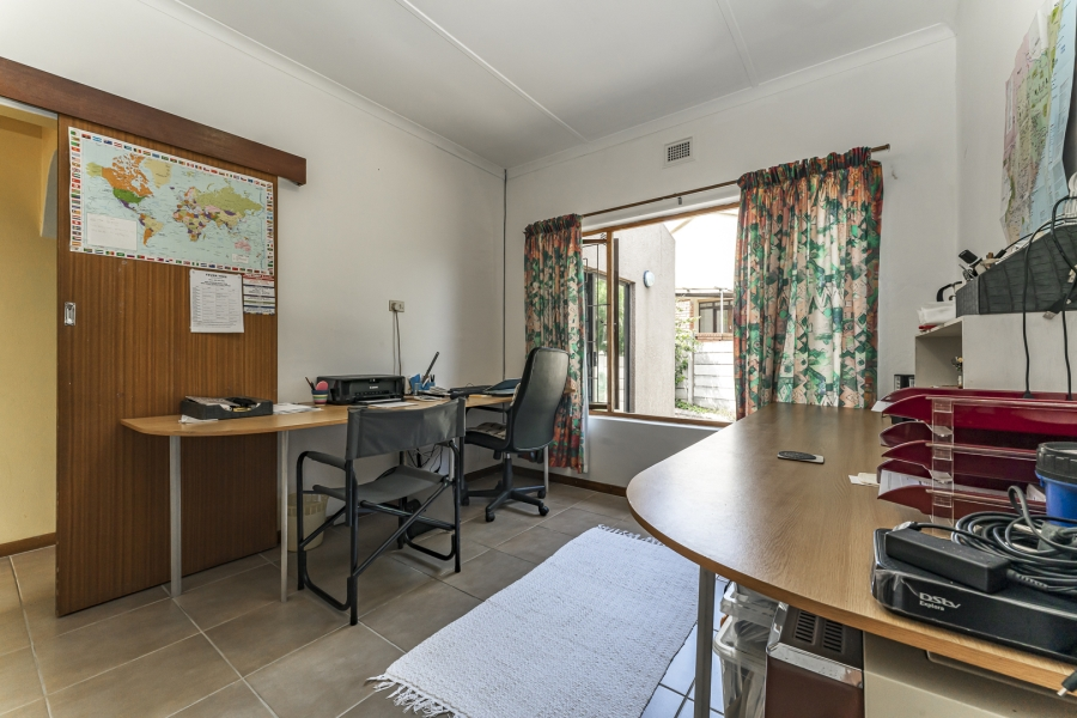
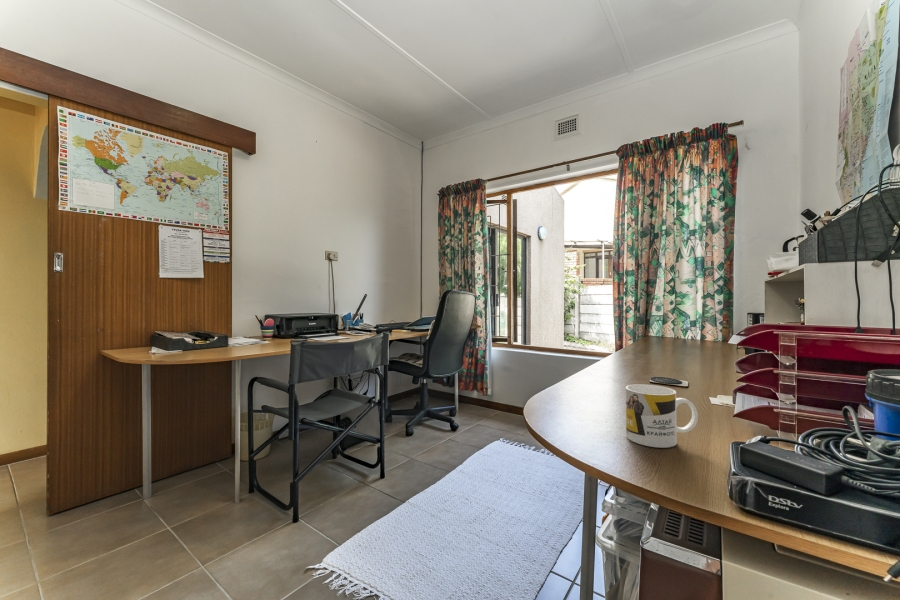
+ mug (661, 415)
